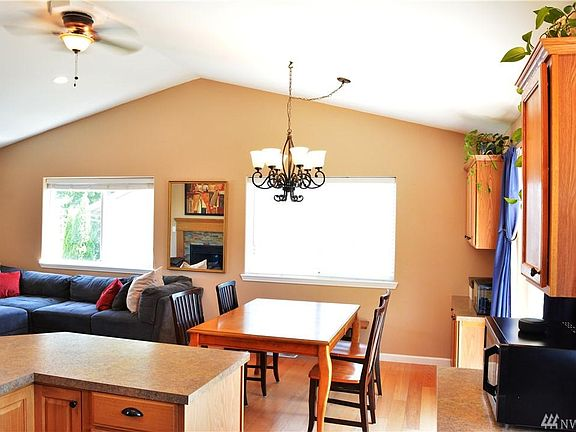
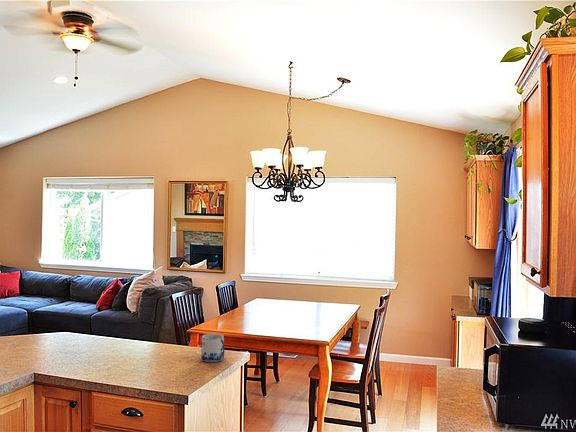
+ mug (212, 346)
